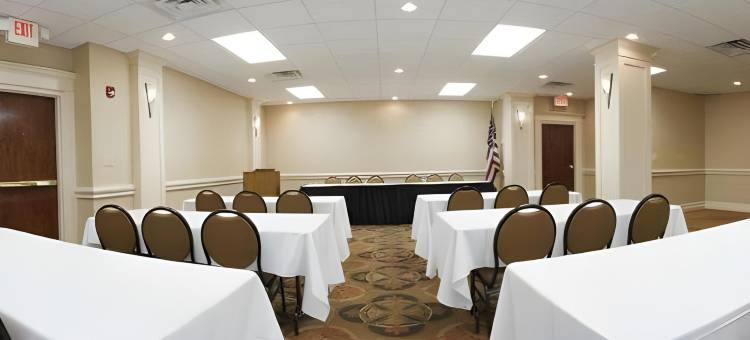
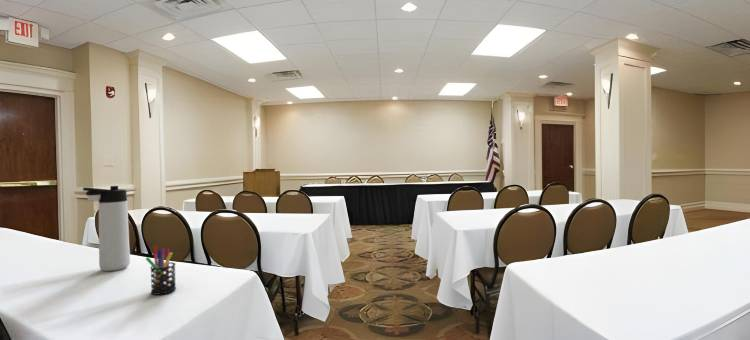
+ thermos bottle (107, 228)
+ pen holder (159, 269)
